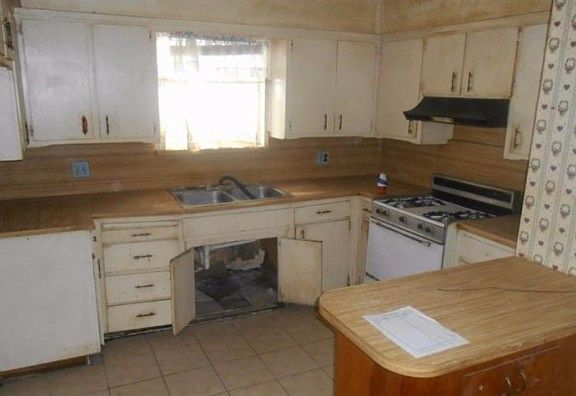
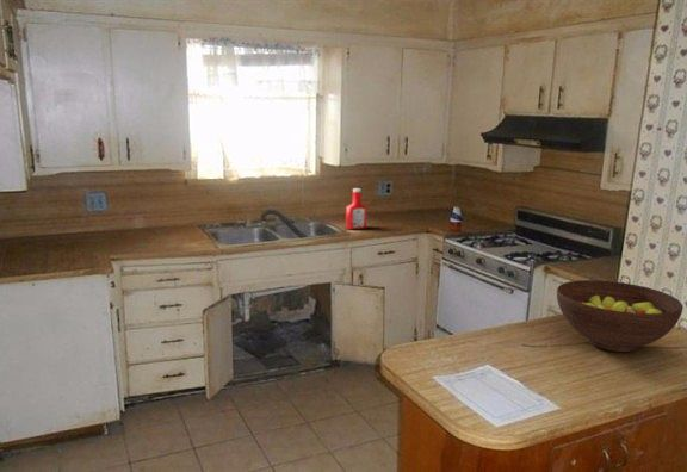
+ fruit bowl (614, 319)
+ soap bottle (355, 207)
